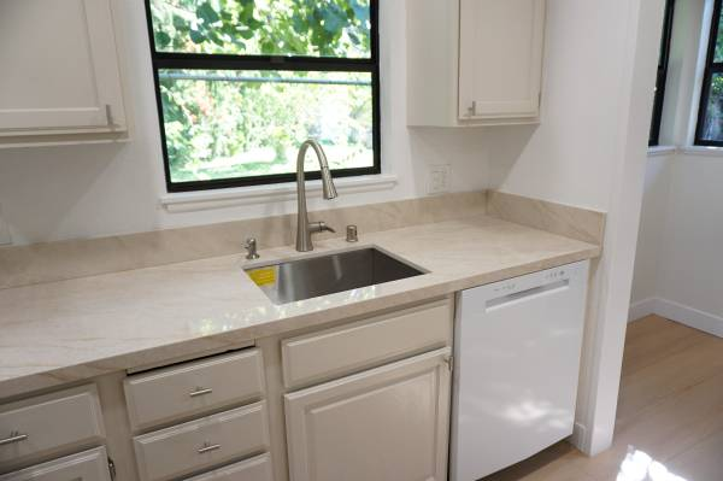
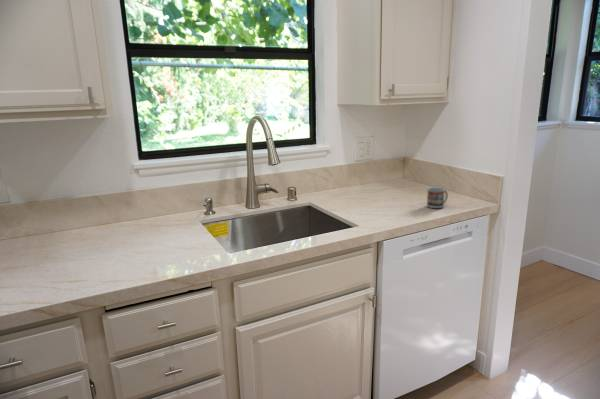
+ cup (438, 197)
